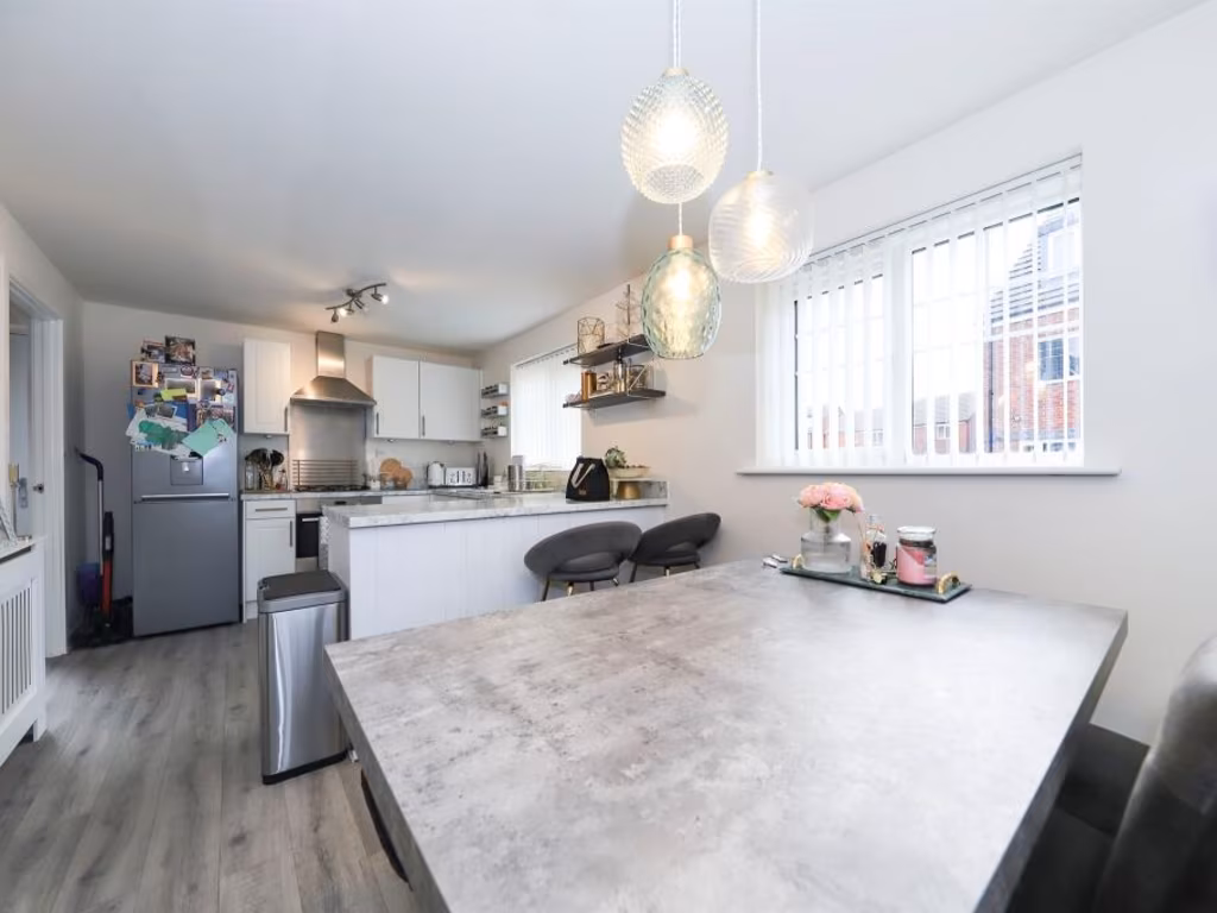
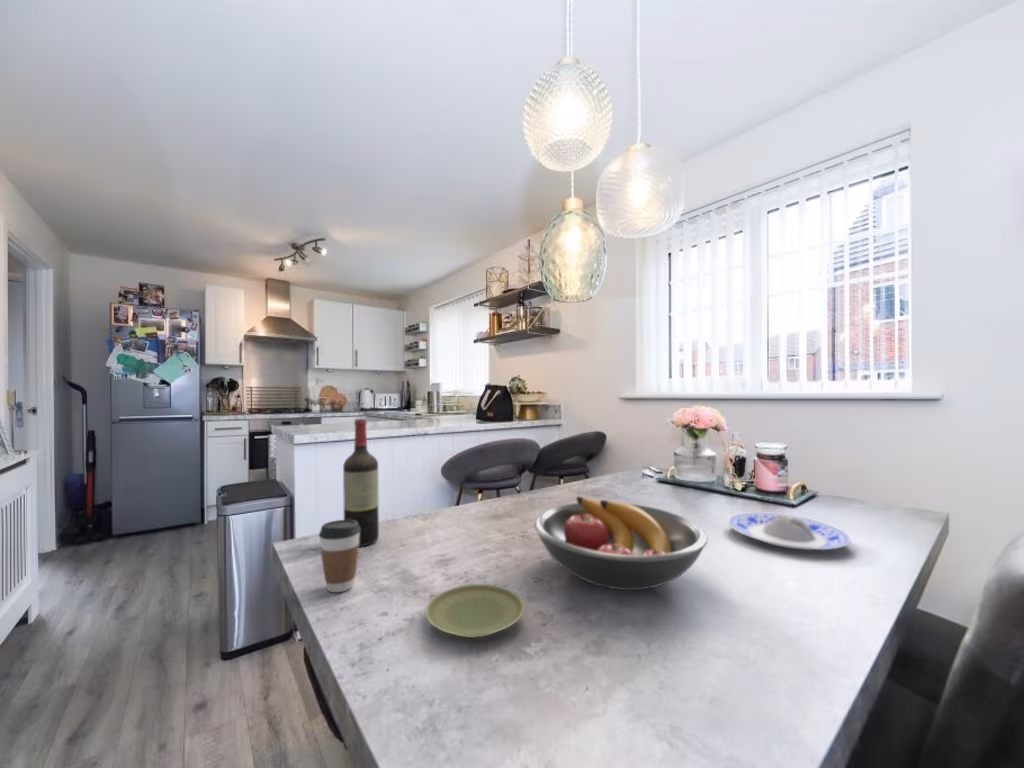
+ wine bottle (361, 480)
+ plate (475, 612)
+ plate (785, 527)
+ coffee cup (340, 555)
+ fruit bowl (616, 541)
